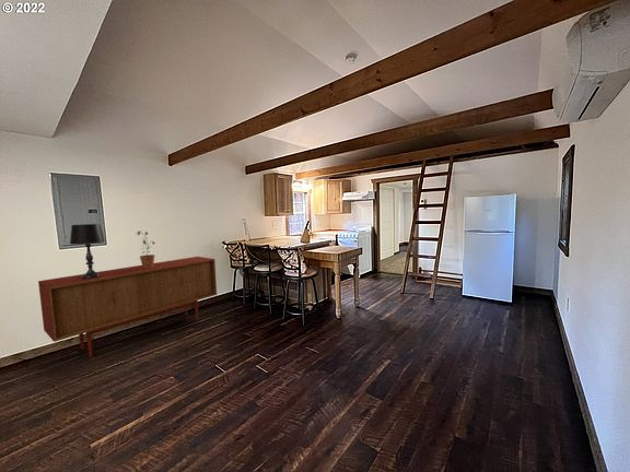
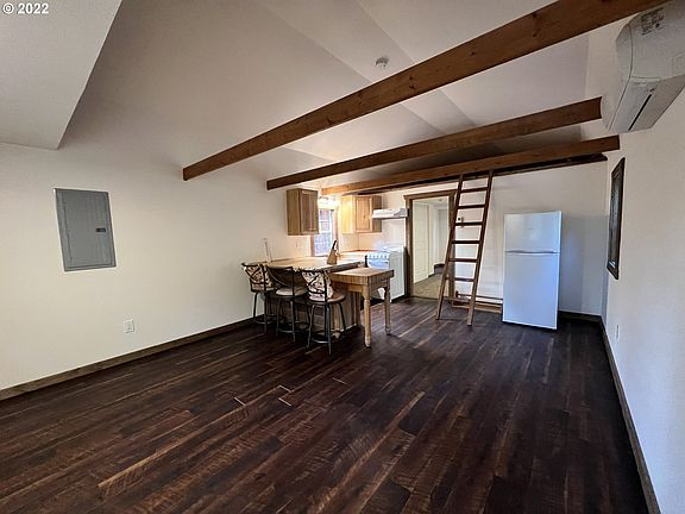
- sideboard (143, 300)
- table lamp (89, 250)
- potted plant (148, 248)
